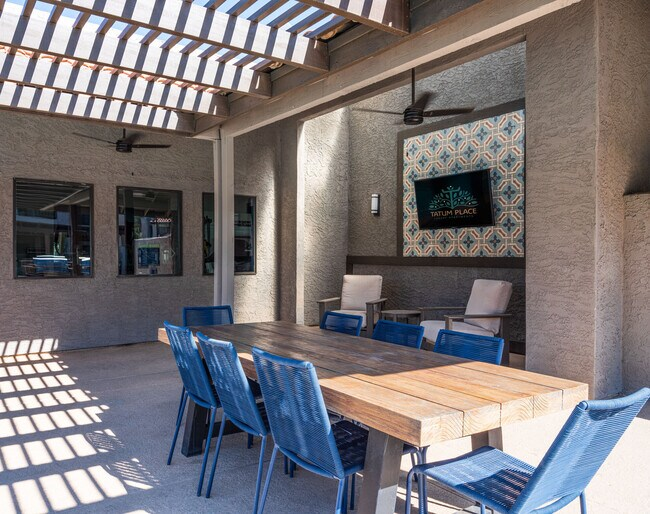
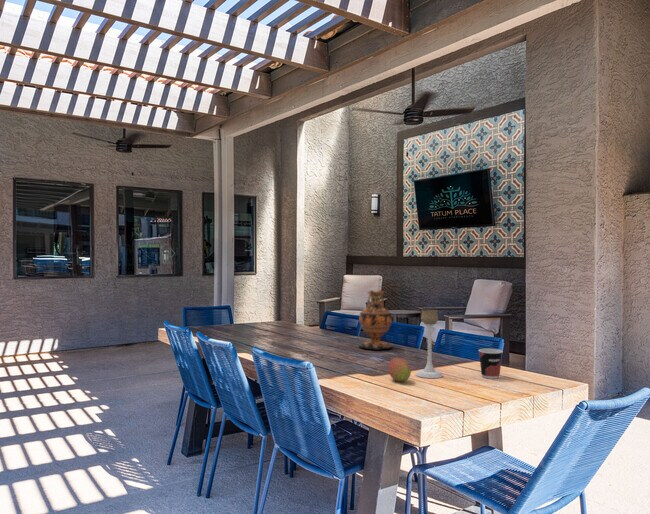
+ fruit (399, 369)
+ cup (490, 363)
+ candle holder (429, 342)
+ vase (375, 318)
